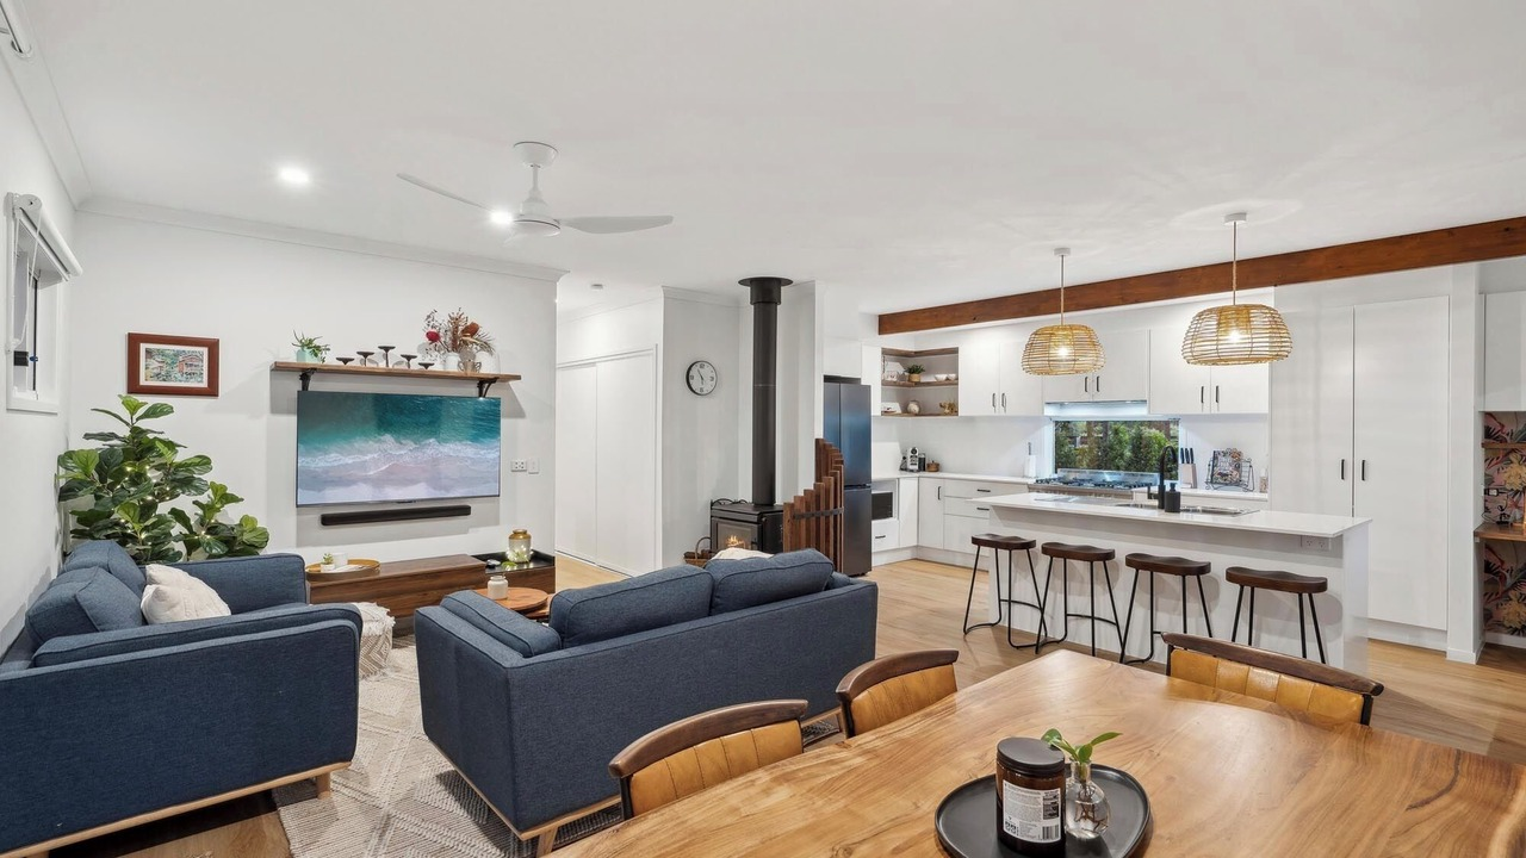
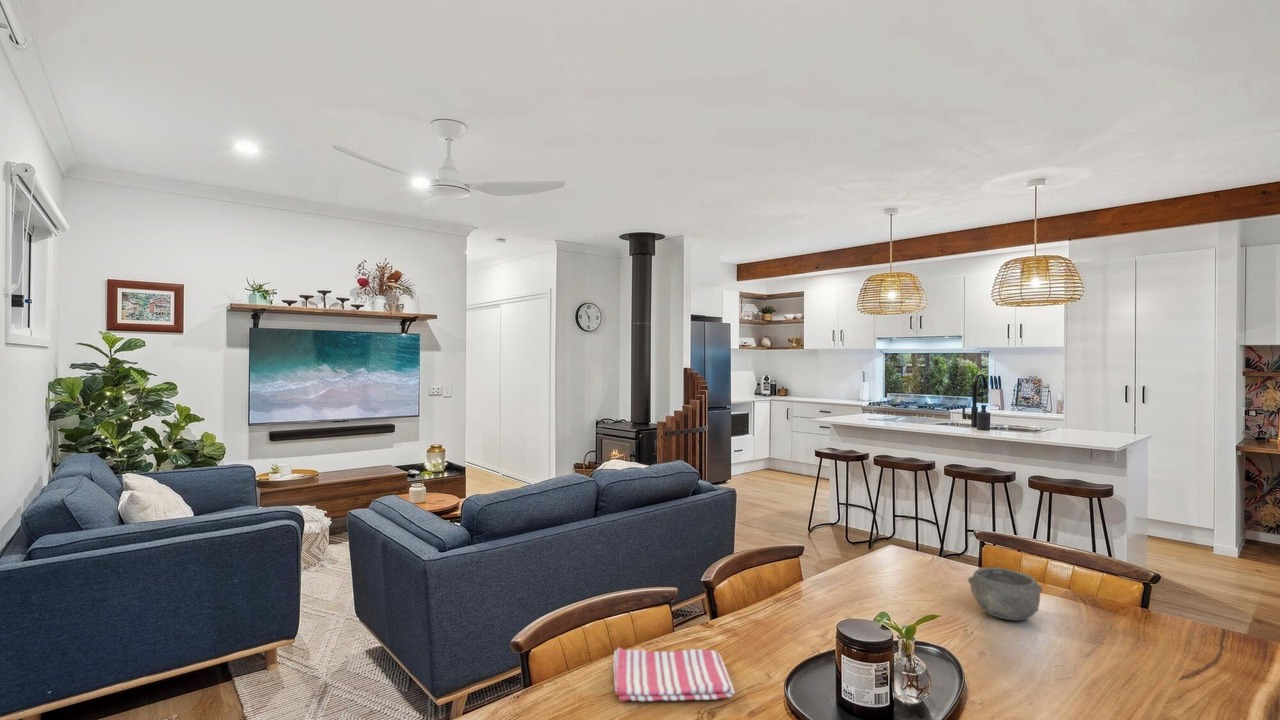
+ bowl (1004, 594)
+ dish towel (671, 672)
